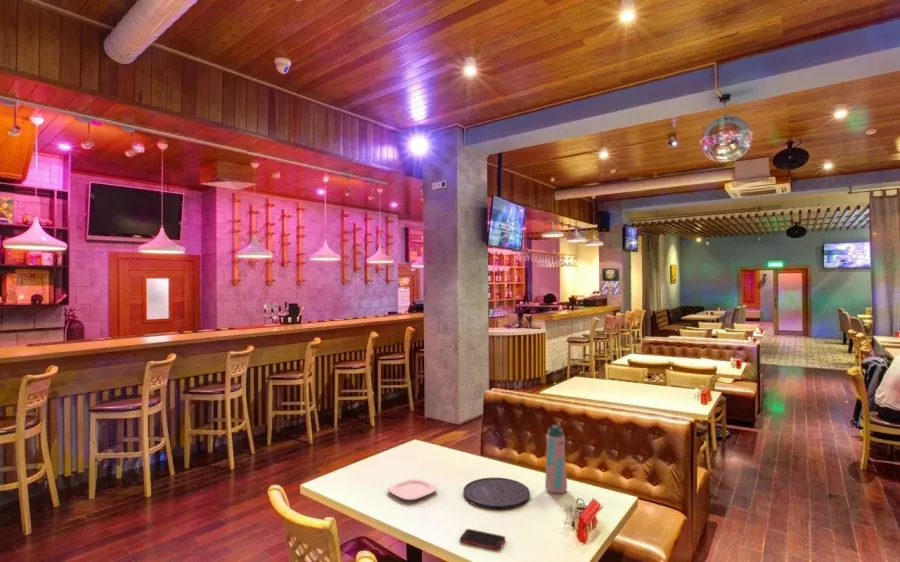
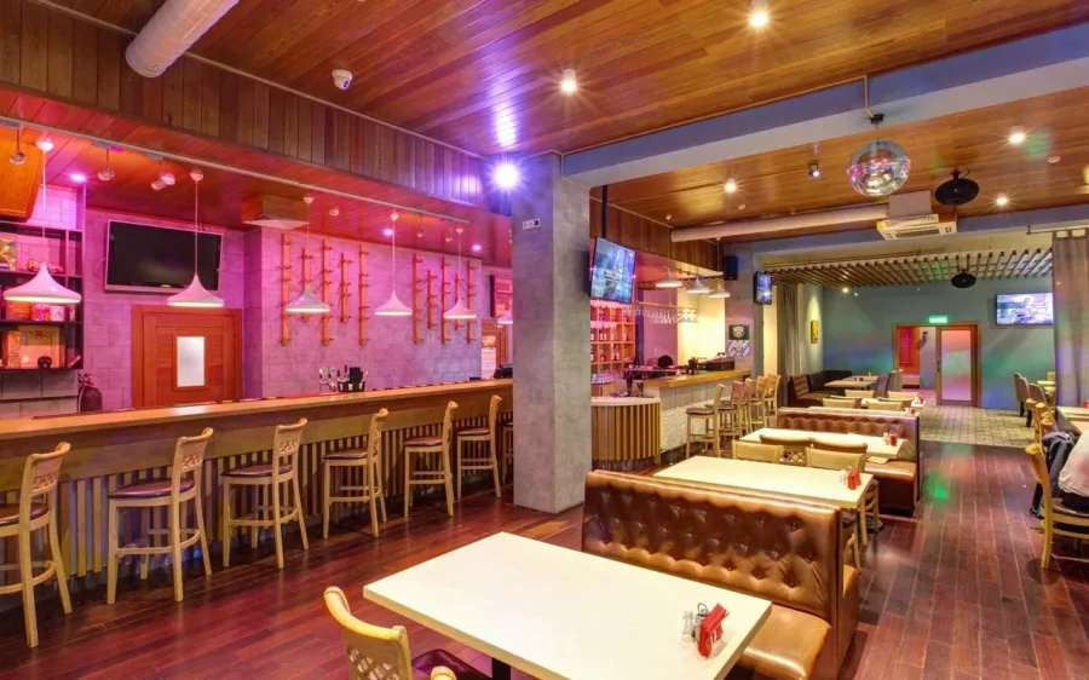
- plate (412, 490)
- water bottle (556, 458)
- cell phone (482, 539)
- plate (496, 492)
